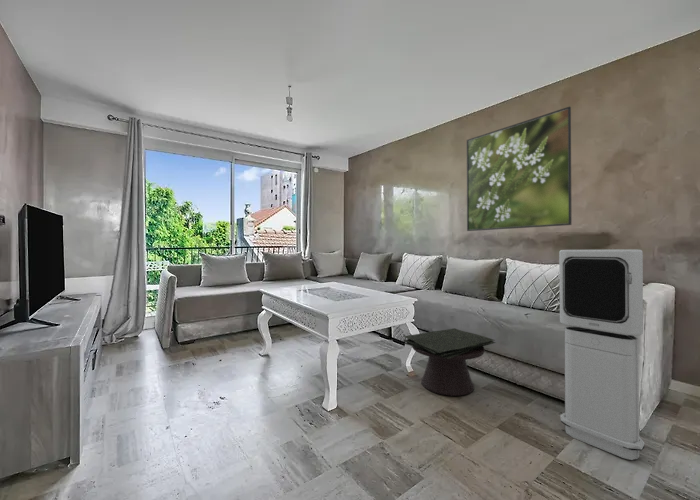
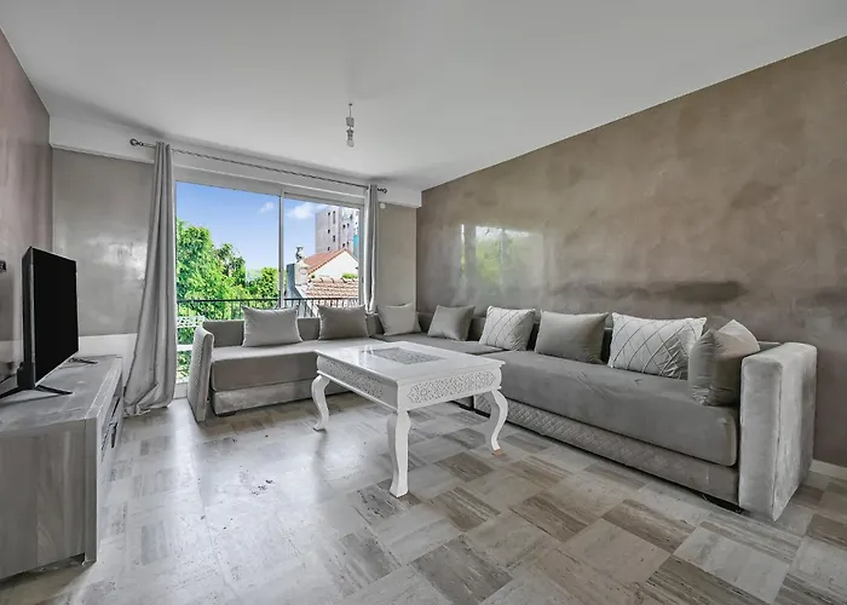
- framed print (512, 177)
- air purifier (605, 342)
- side table (447, 360)
